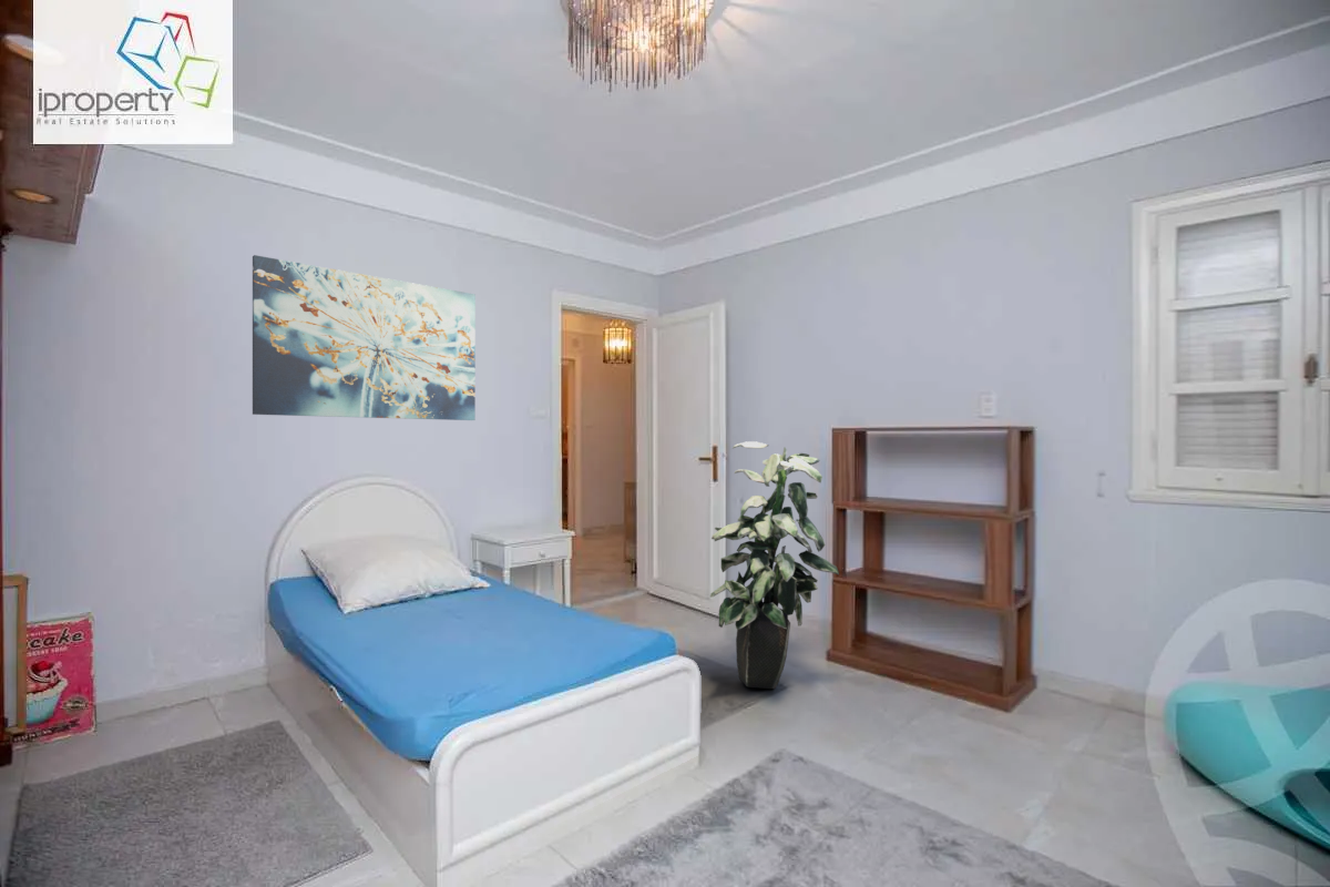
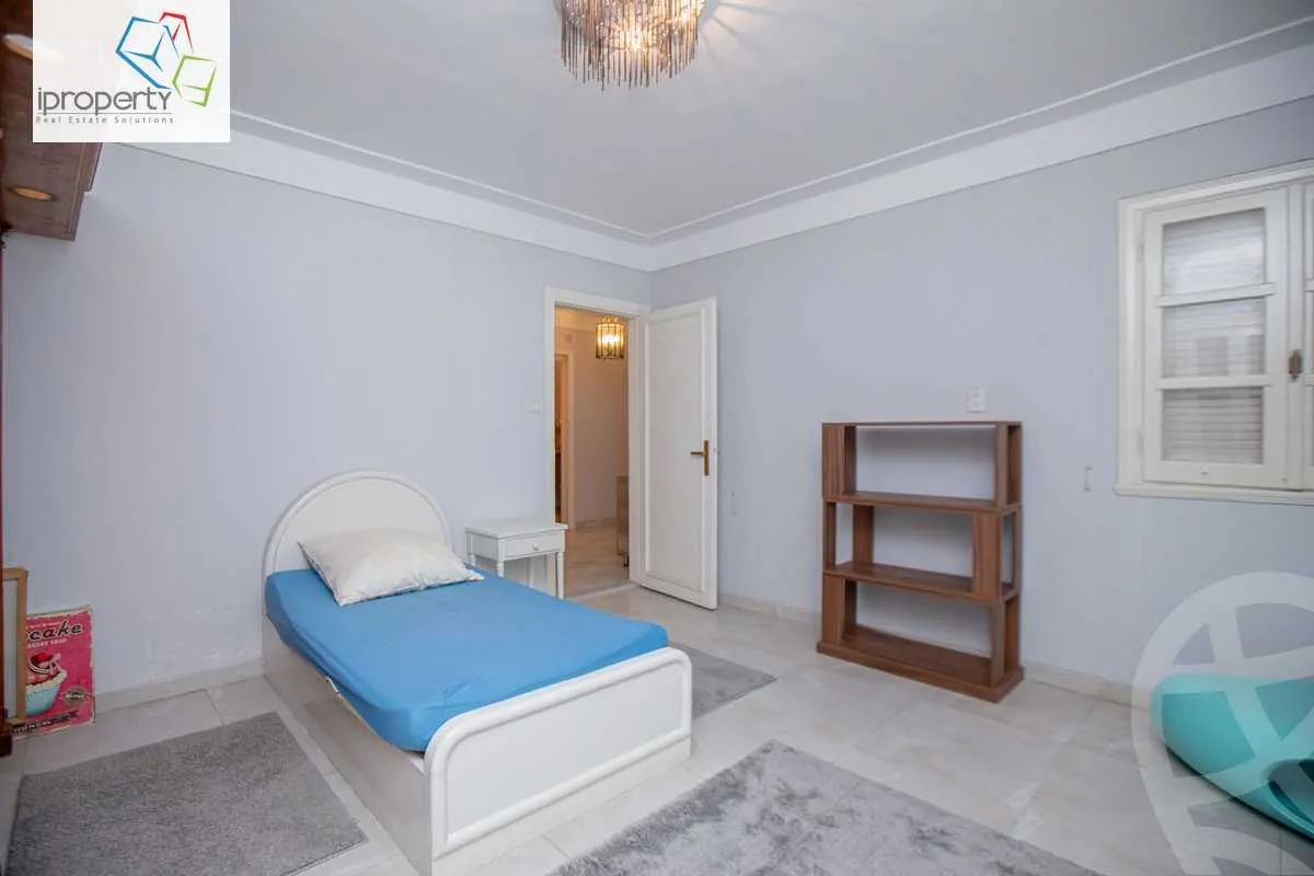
- indoor plant (765, 561)
- wall art (376, 347)
